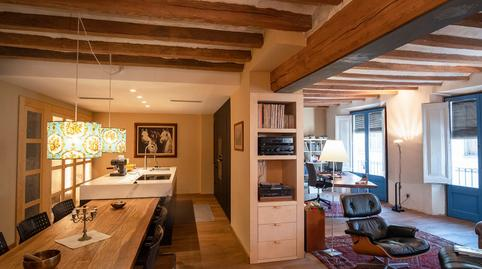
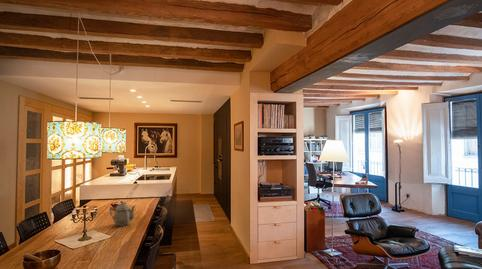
+ teapot (122, 213)
